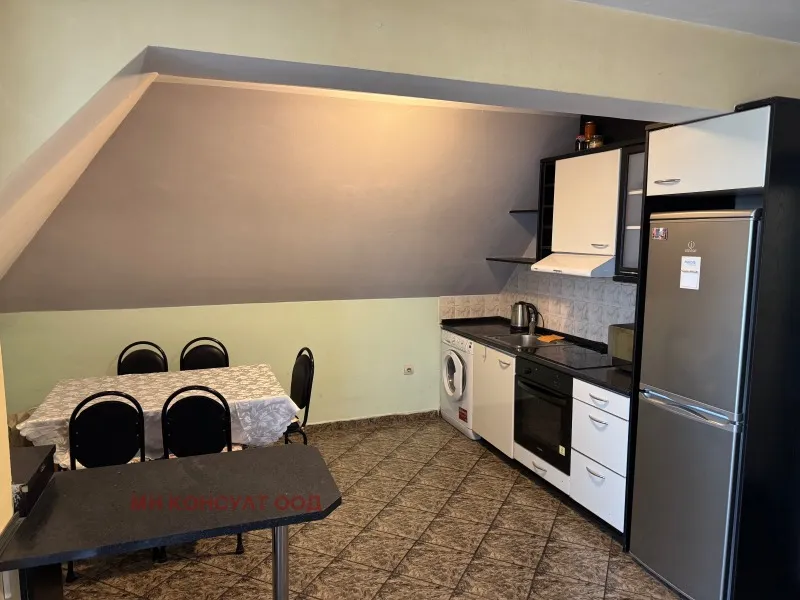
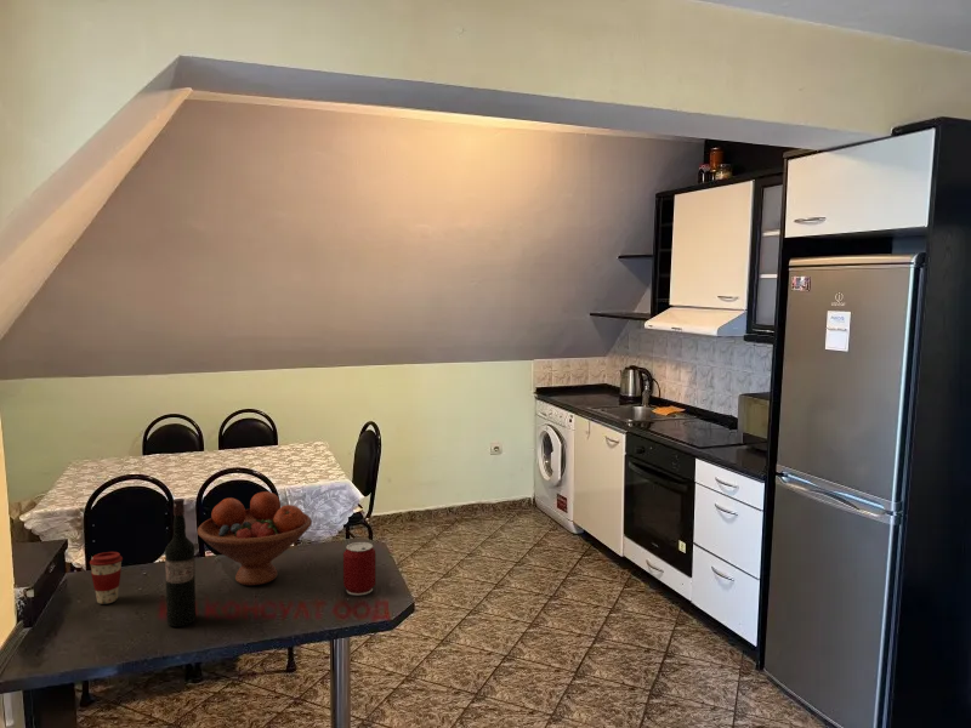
+ wine bottle (180, 561)
+ fruit bowl (256, 540)
+ can (359, 568)
+ coffee cup (106, 578)
